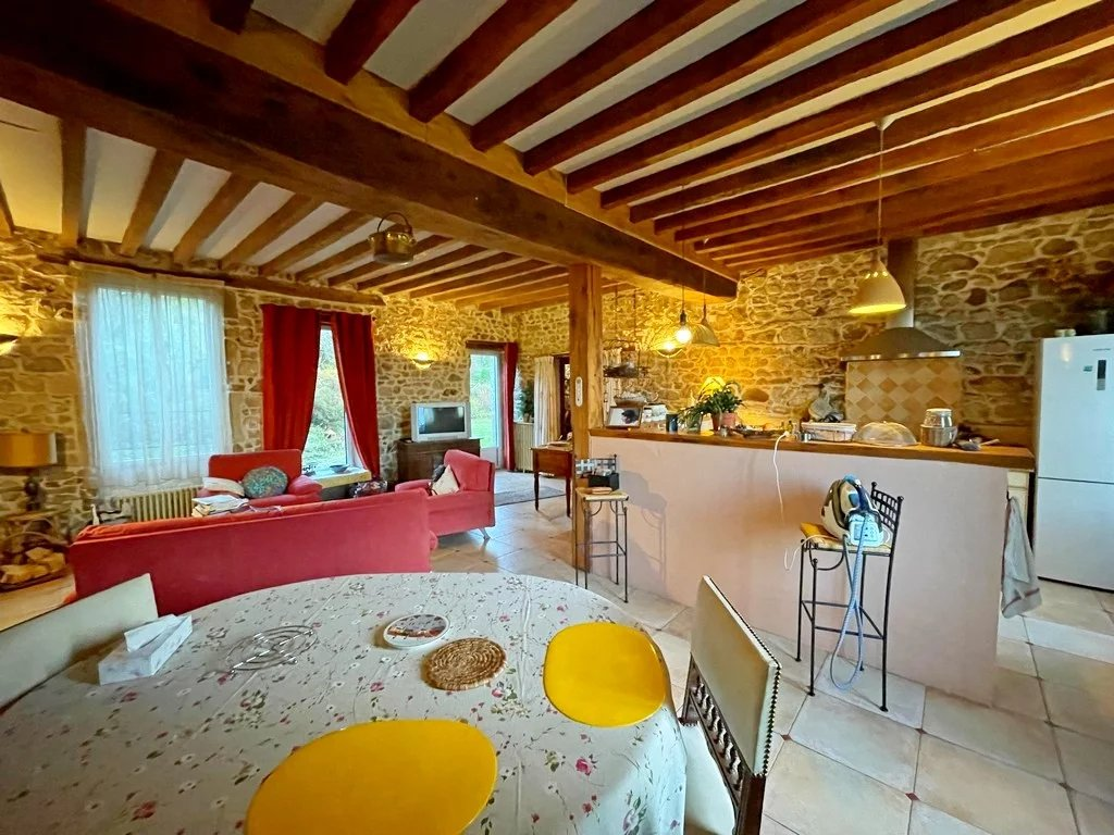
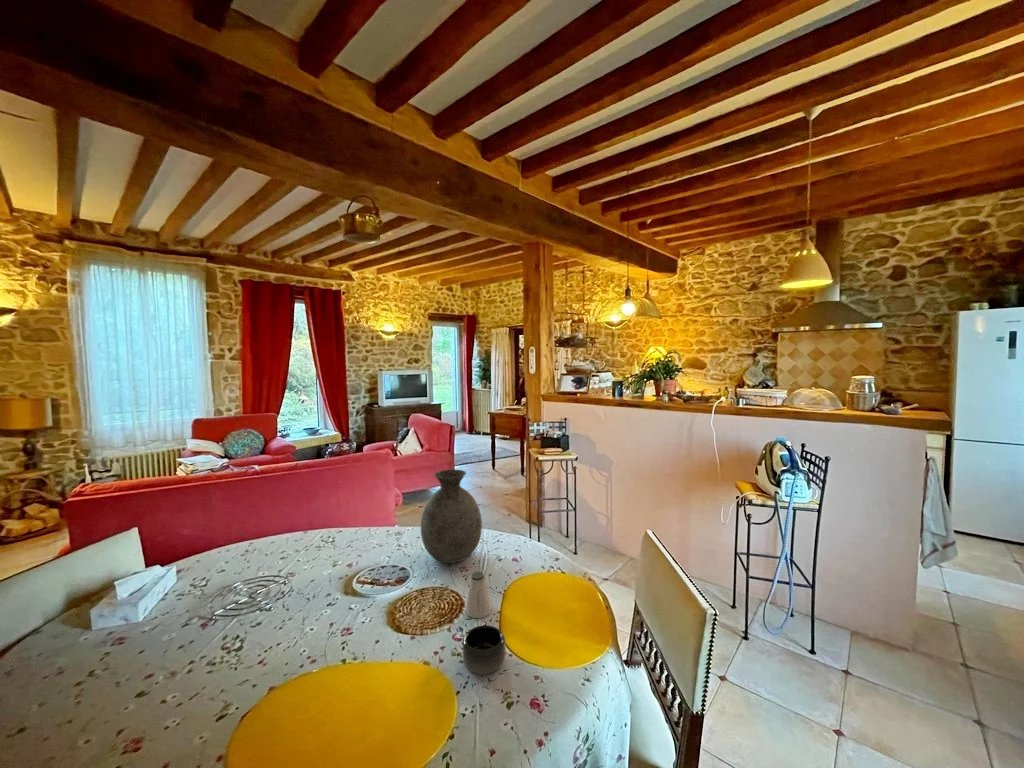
+ mug (484, 645)
+ vase (451, 515)
+ saltshaker (478, 592)
